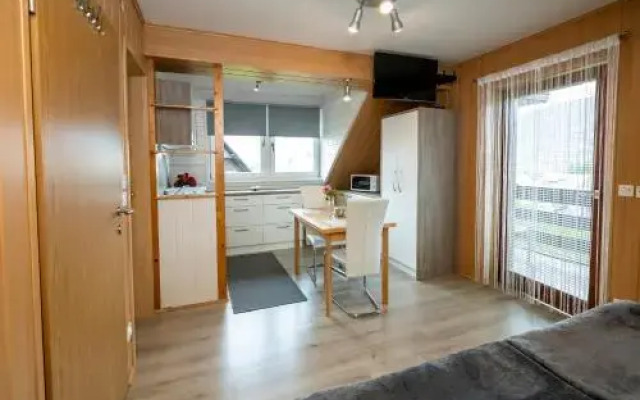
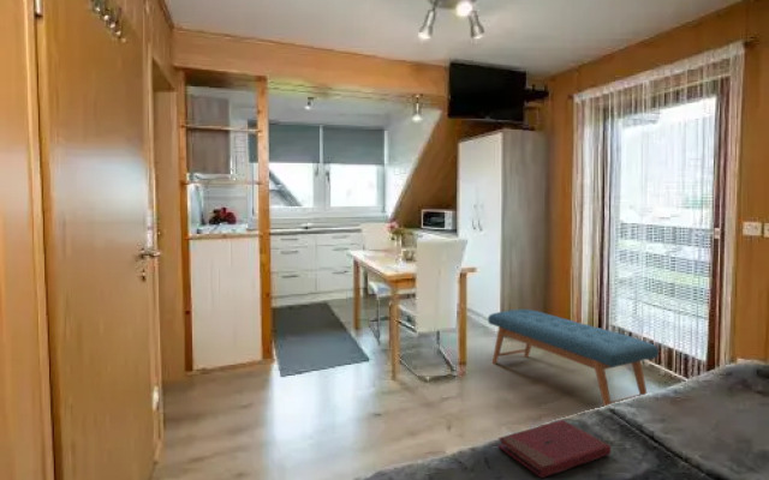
+ book (553, 445)
+ bench (561, 353)
